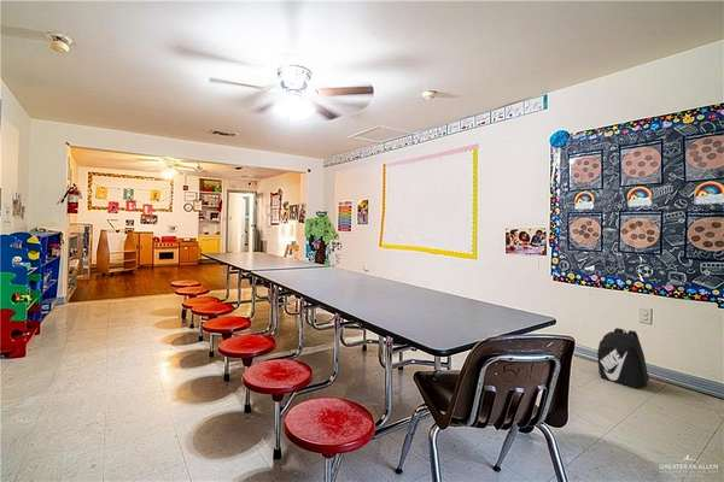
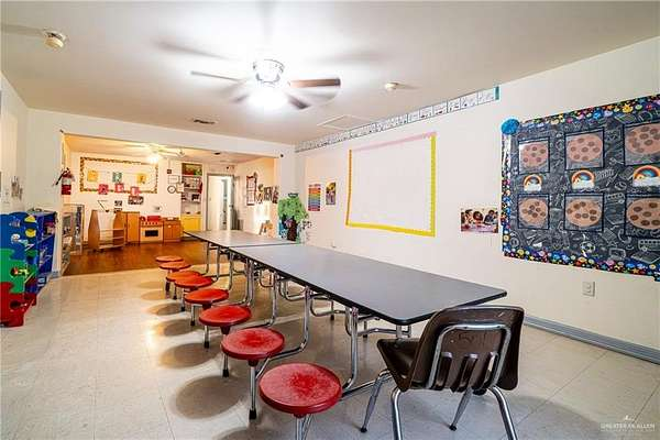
- backpack (623, 353)
